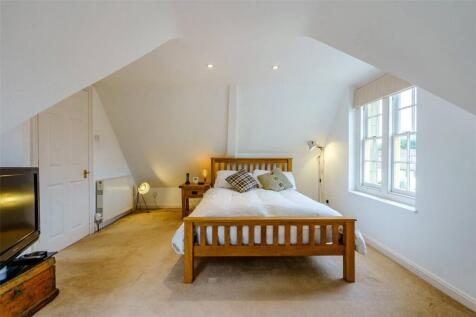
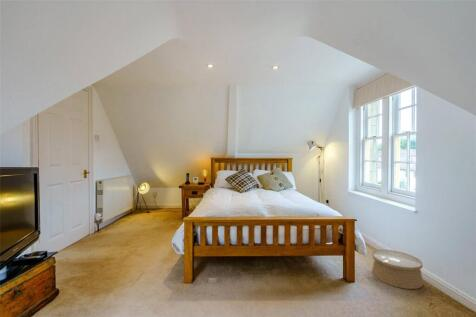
+ woven basket (396, 267)
